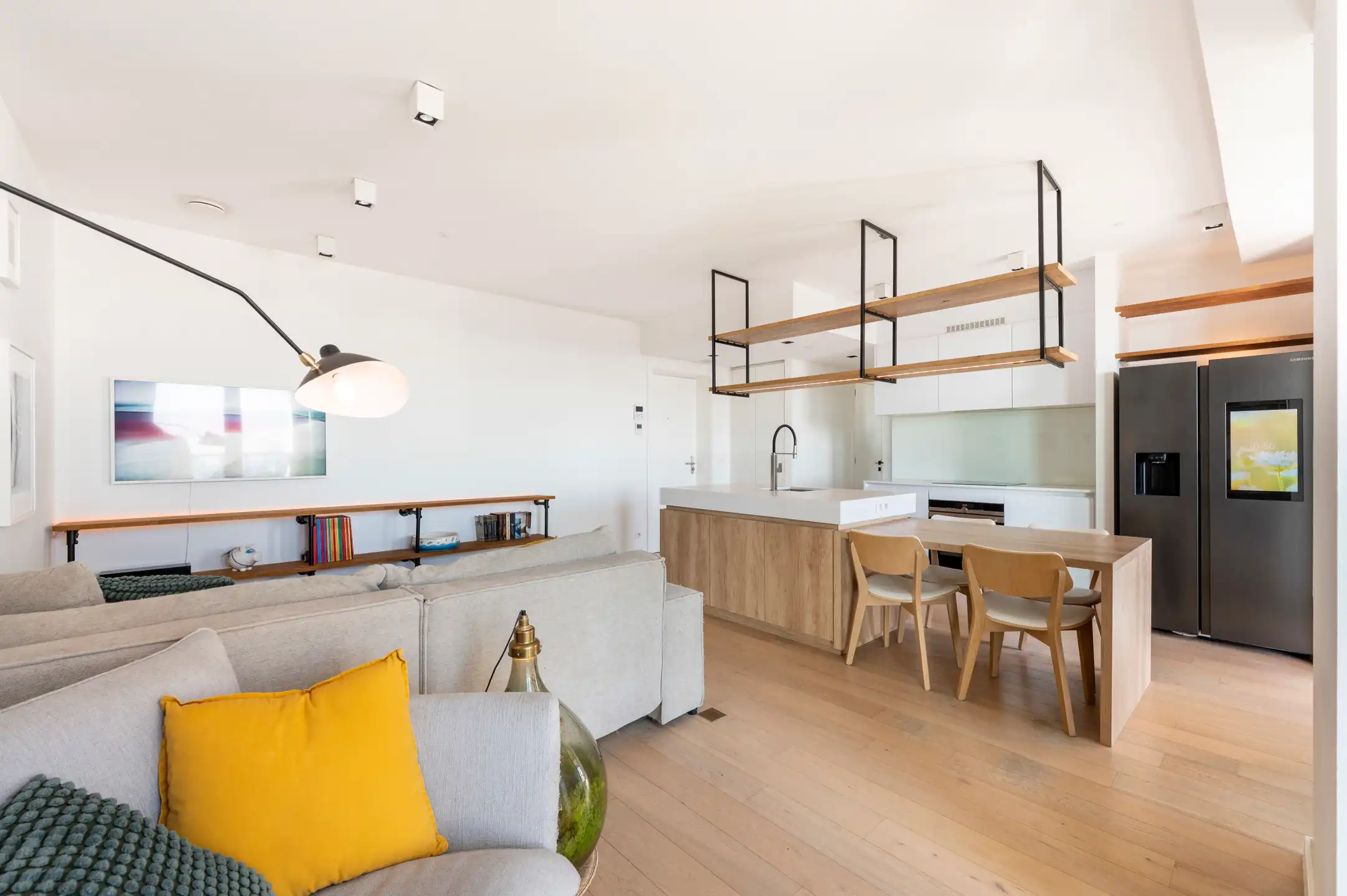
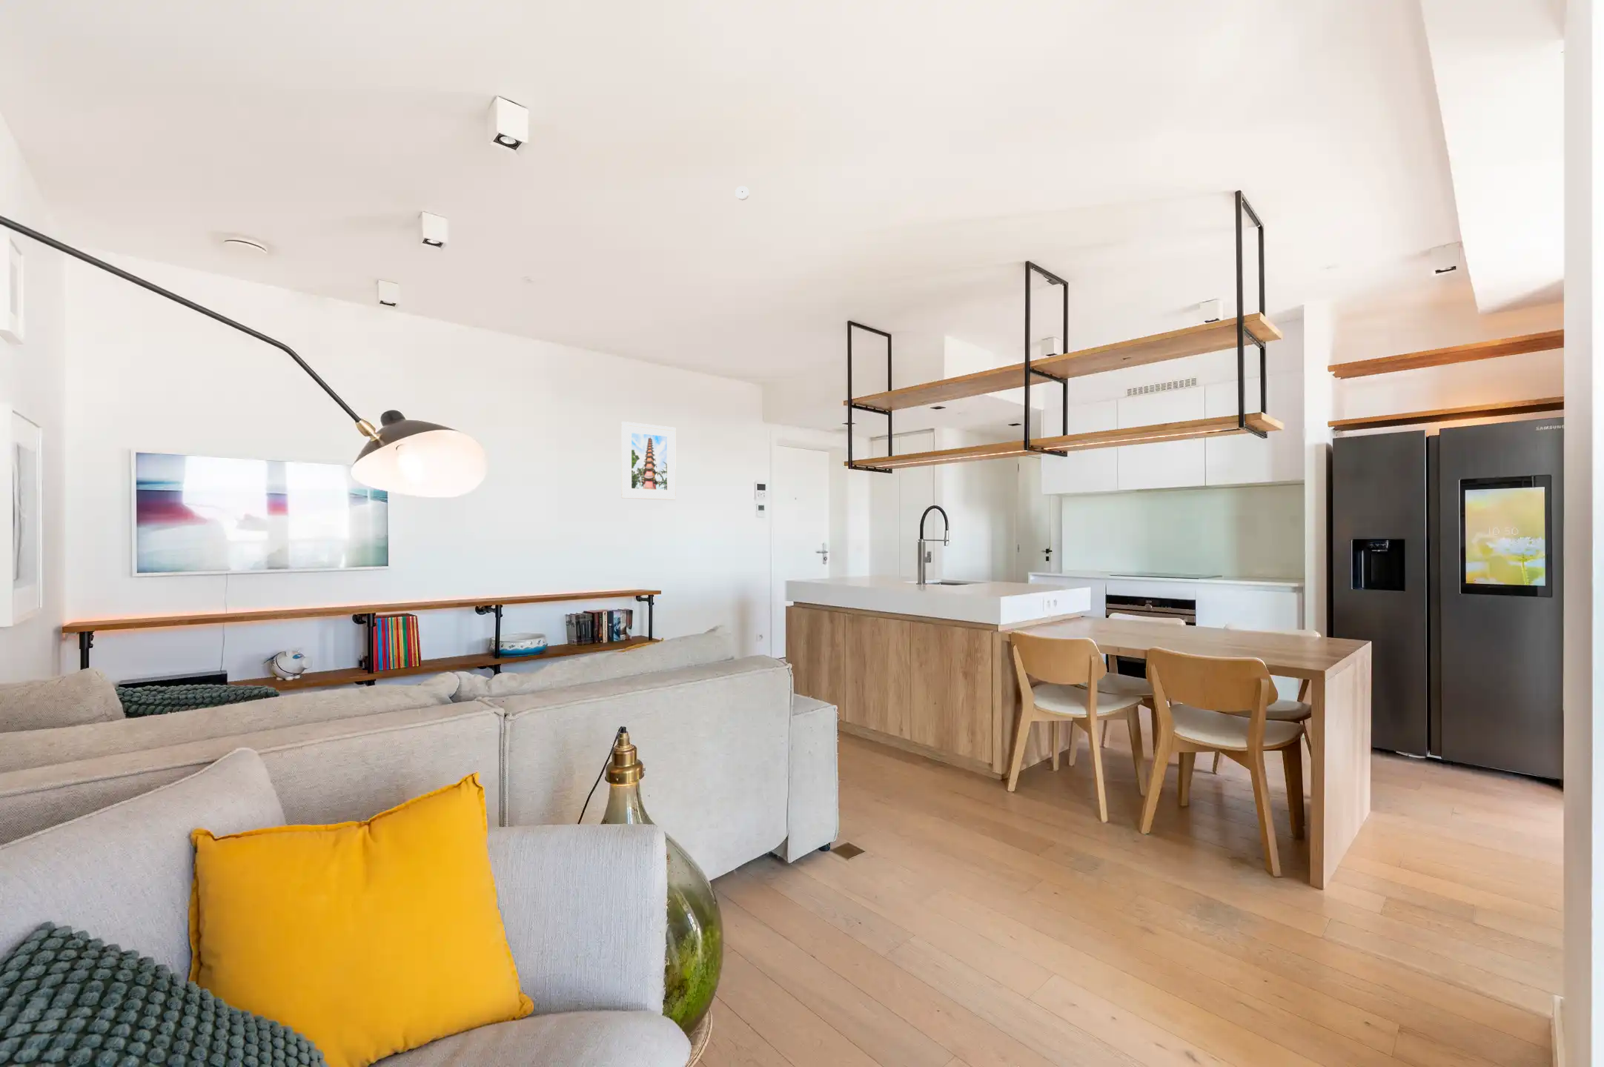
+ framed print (649, 462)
+ smoke detector (742, 194)
